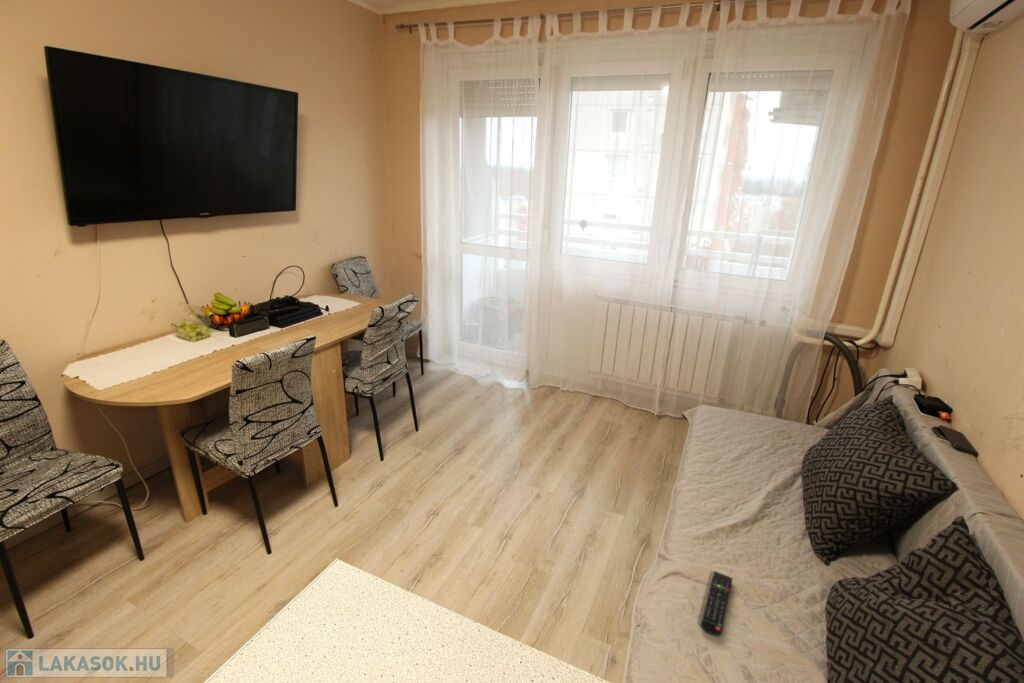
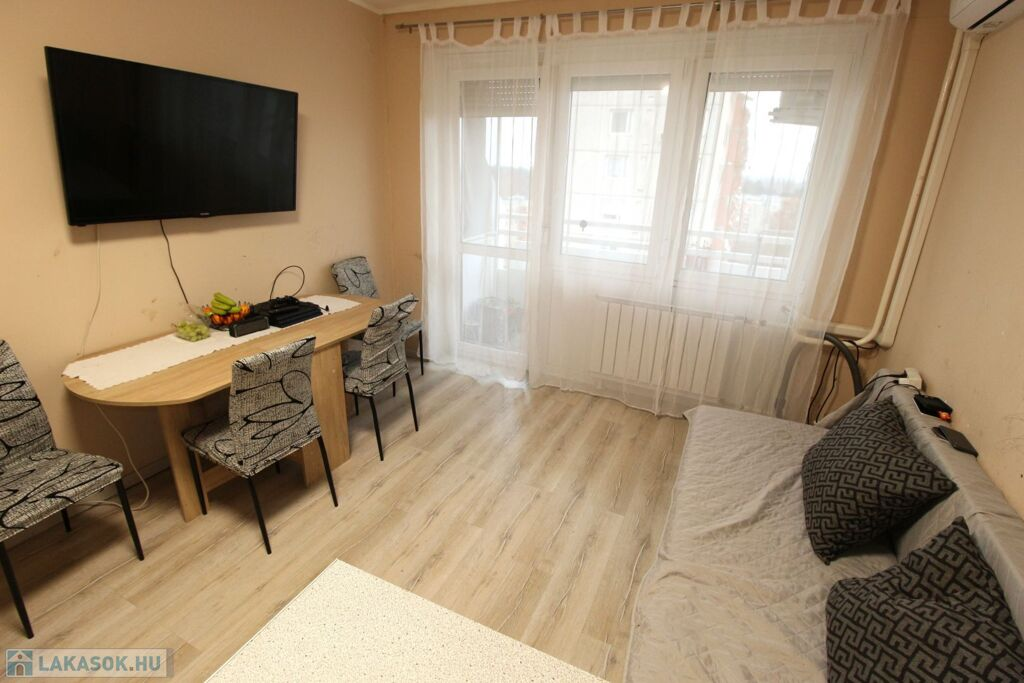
- remote control (717, 602)
